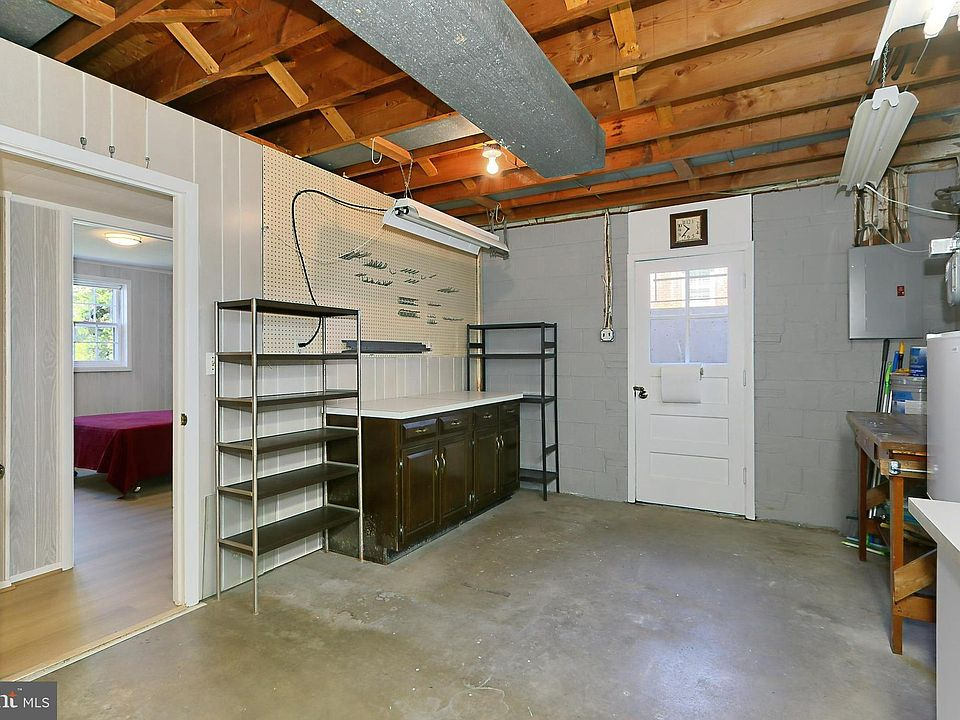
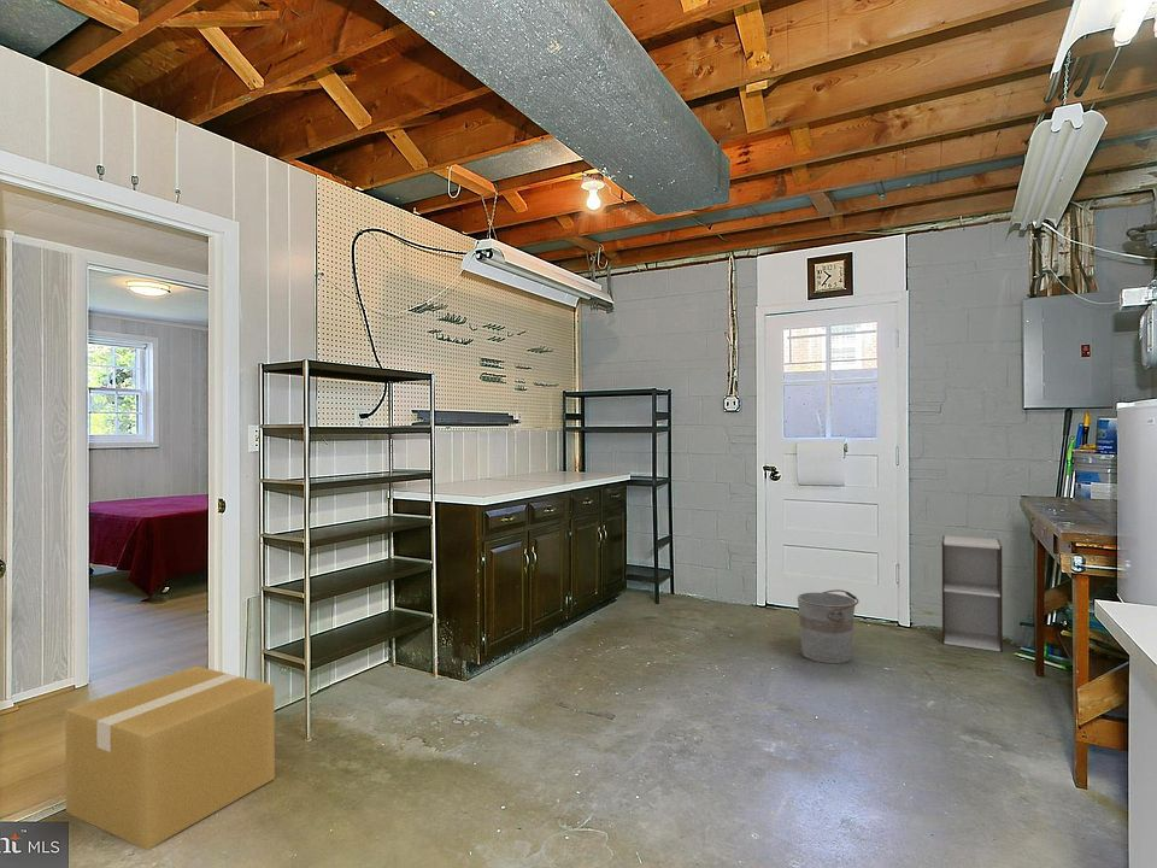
+ bucket (826, 624)
+ cardboard box (175, 745)
+ bookcase (970, 591)
